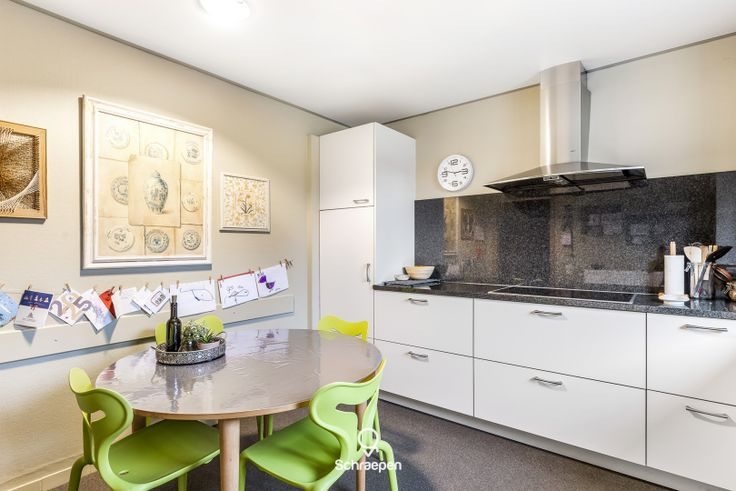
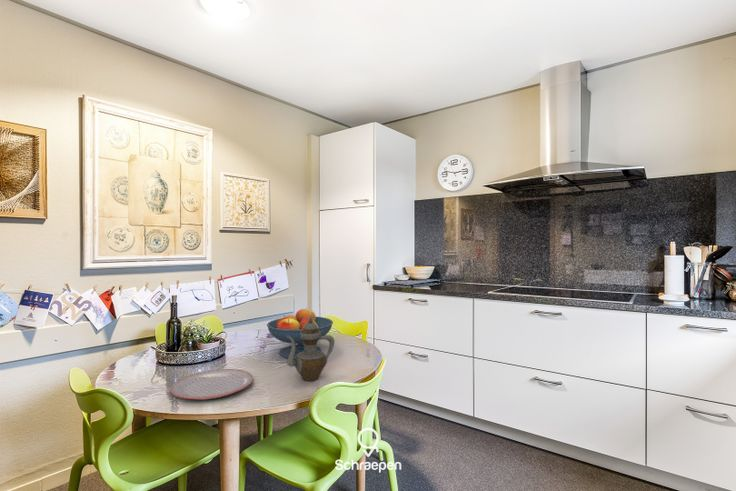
+ plate (213, 385)
+ teapot (311, 346)
+ fruit bowl (300, 331)
